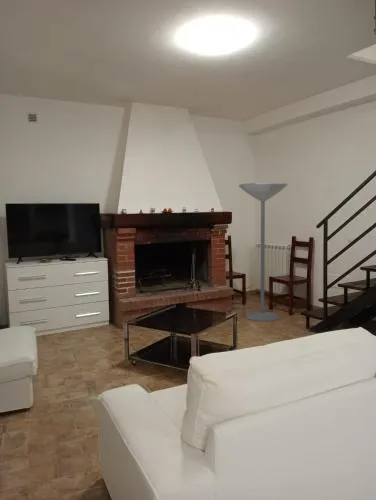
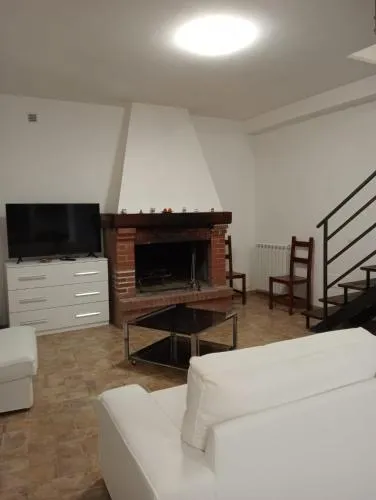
- floor lamp (262, 251)
